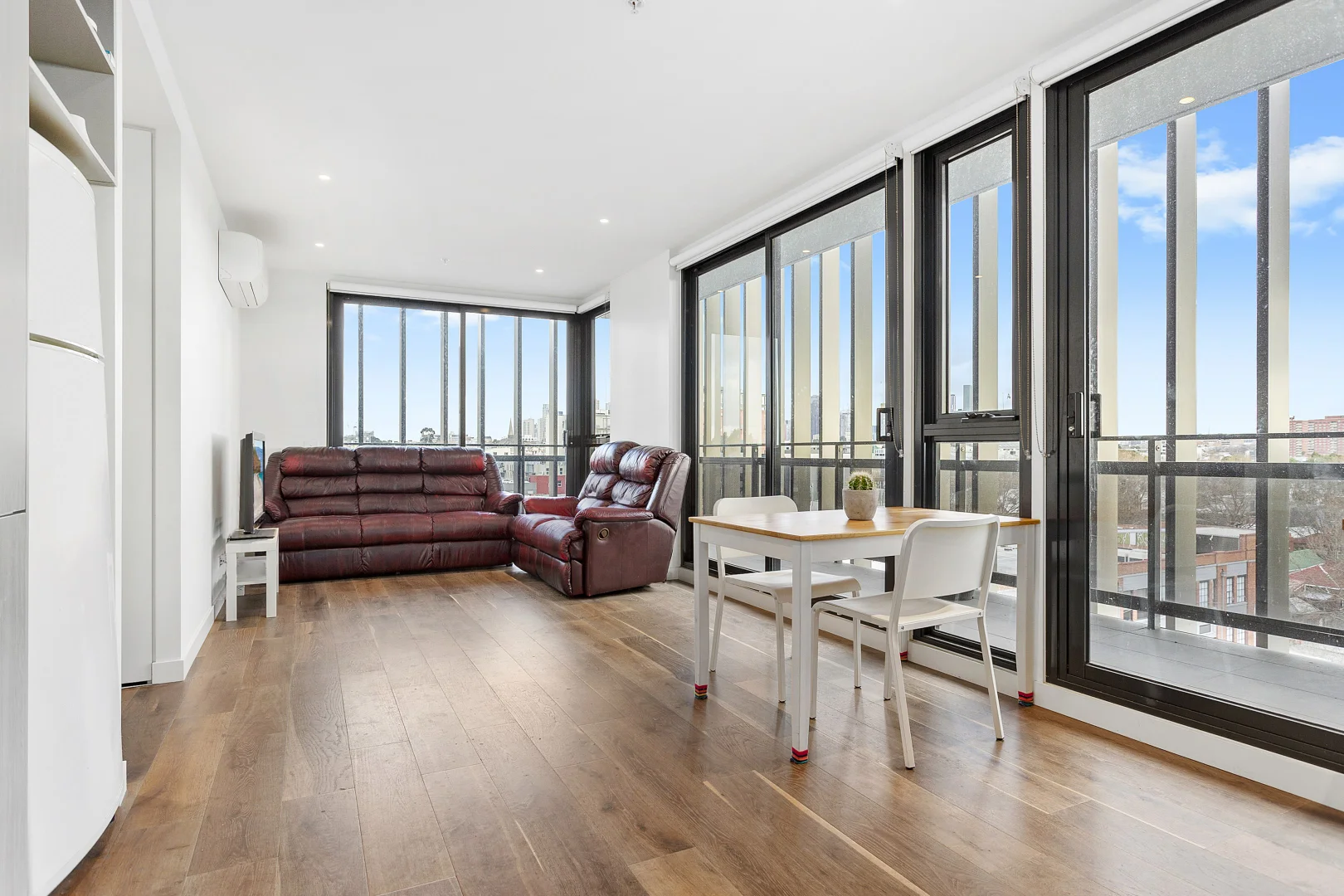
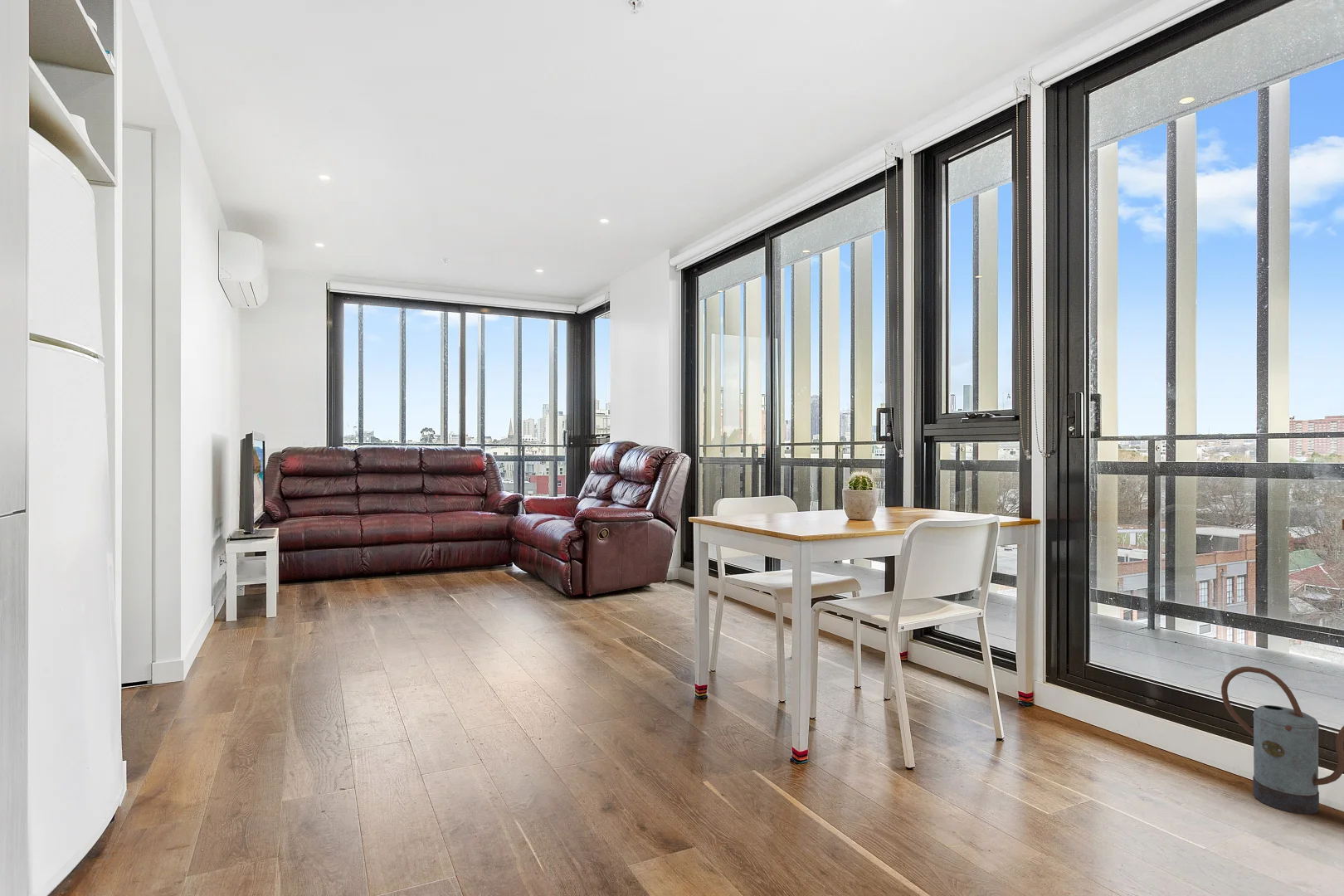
+ watering can (1286, 738)
